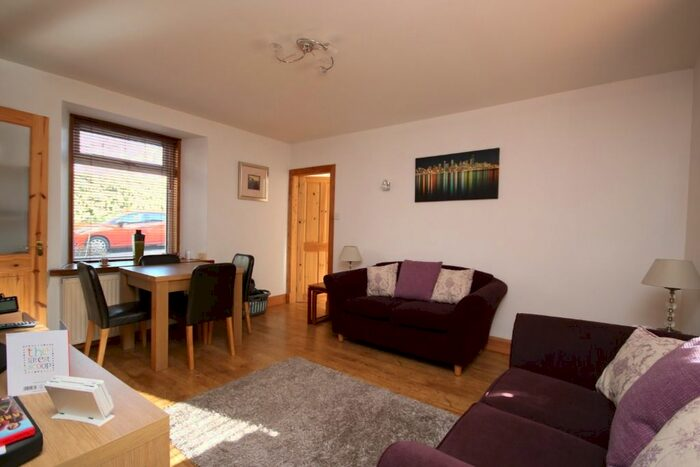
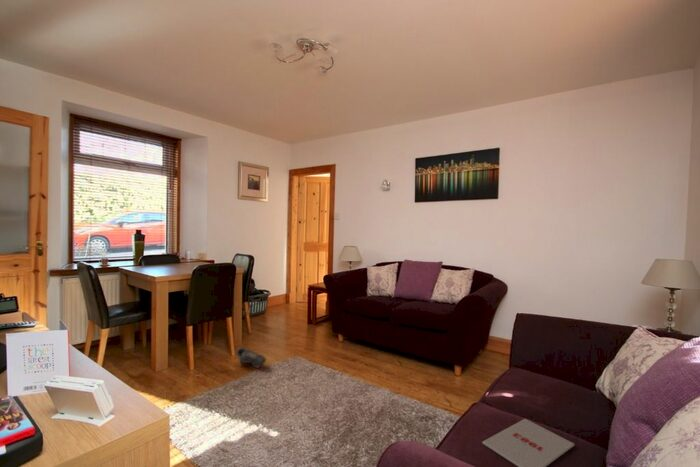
+ shoe (250, 356)
+ magazine (528, 443)
